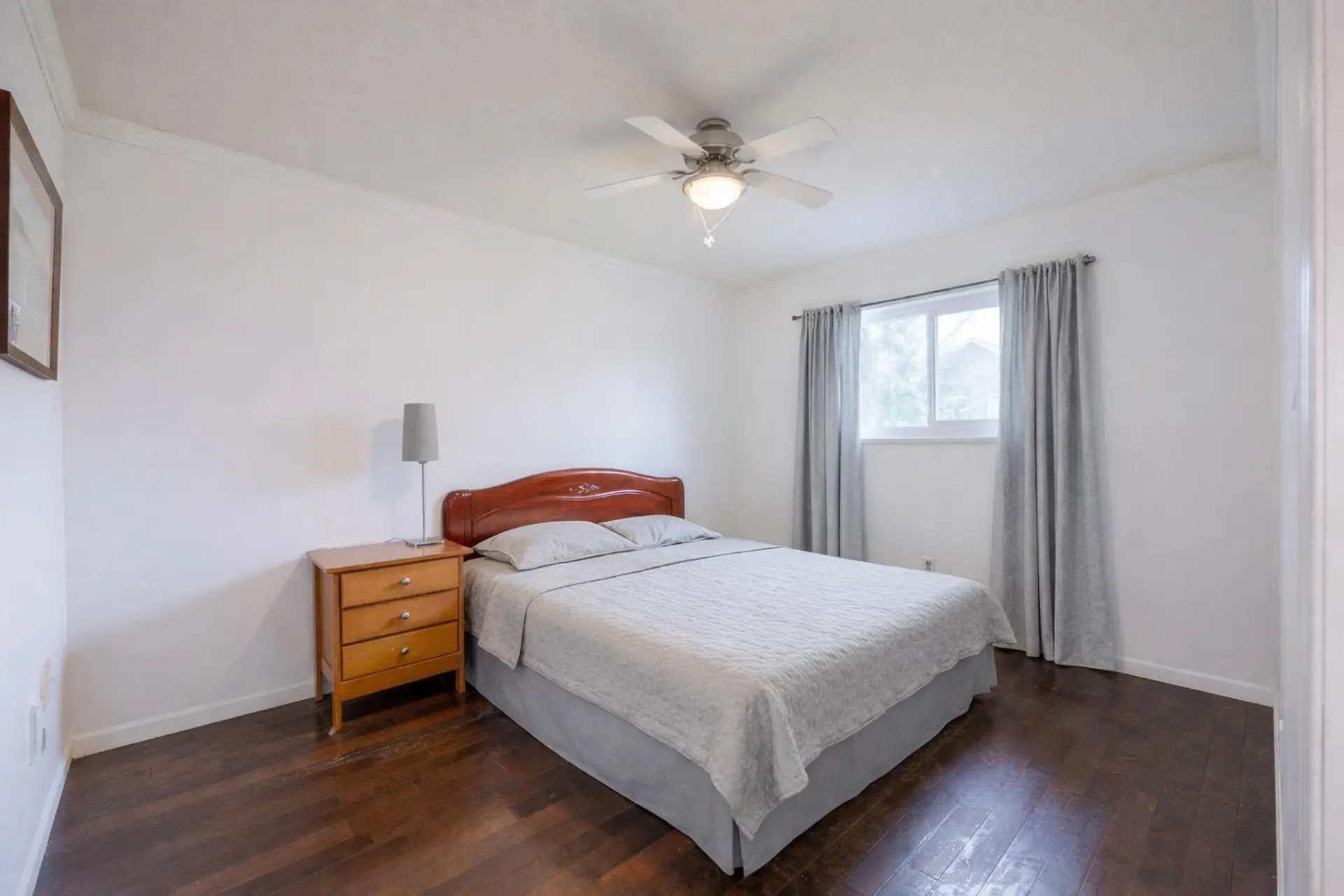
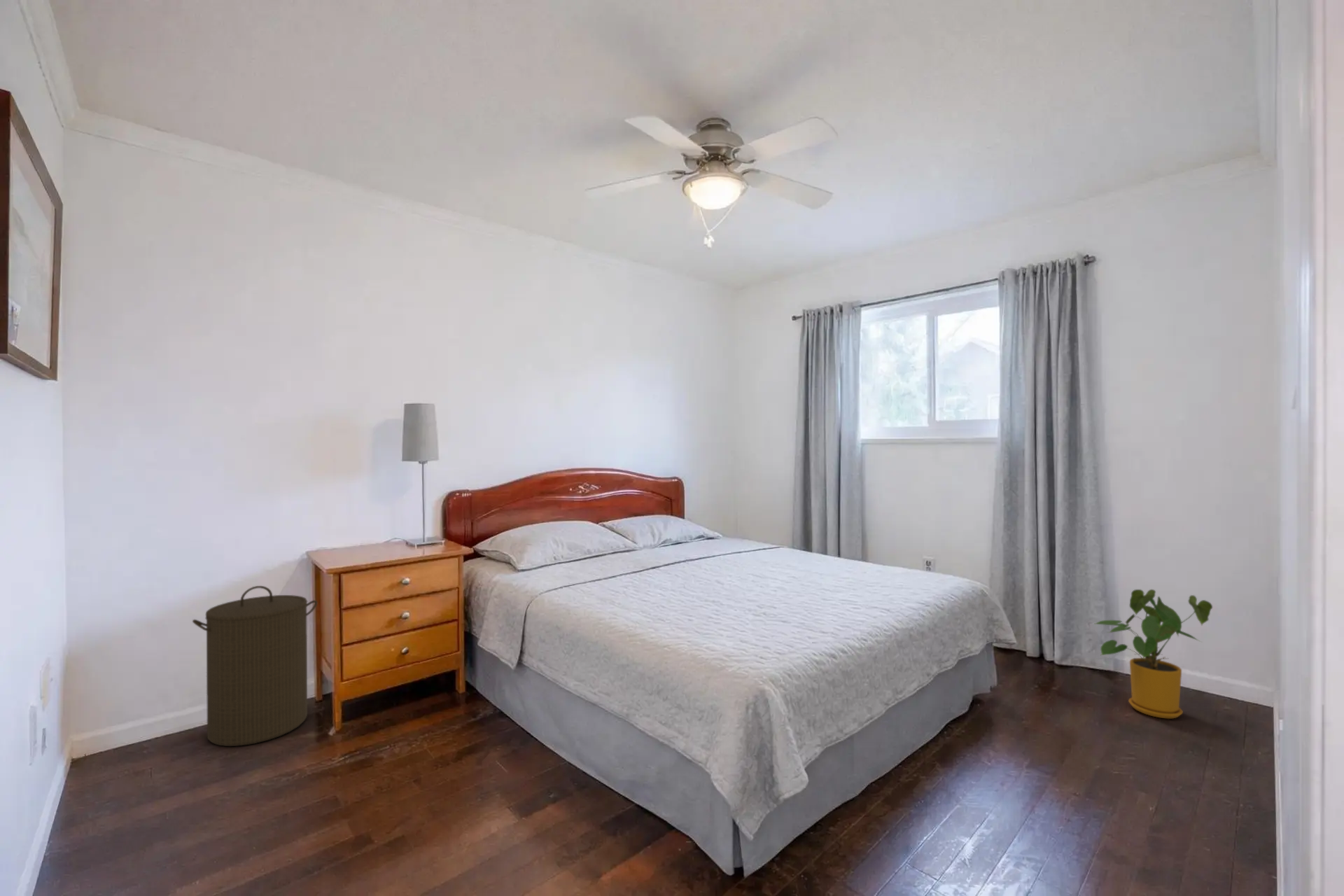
+ house plant (1151, 652)
+ laundry hamper (258, 656)
